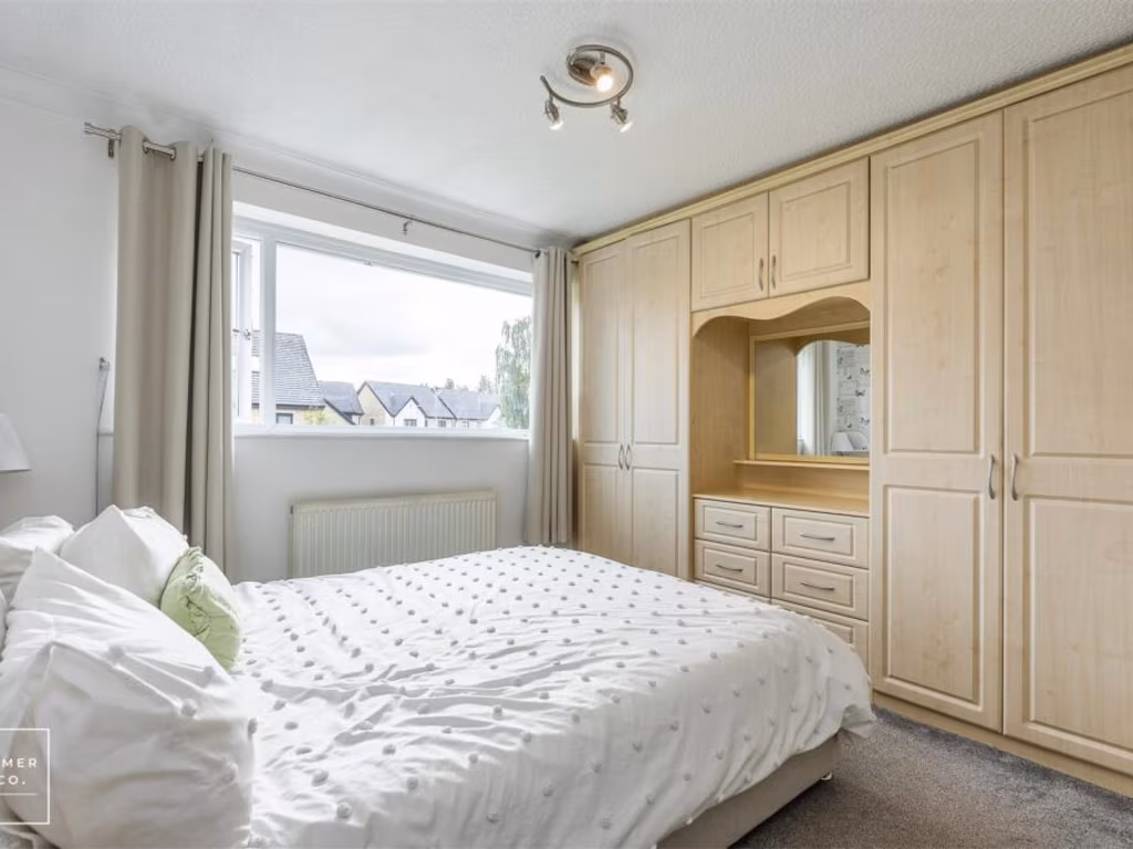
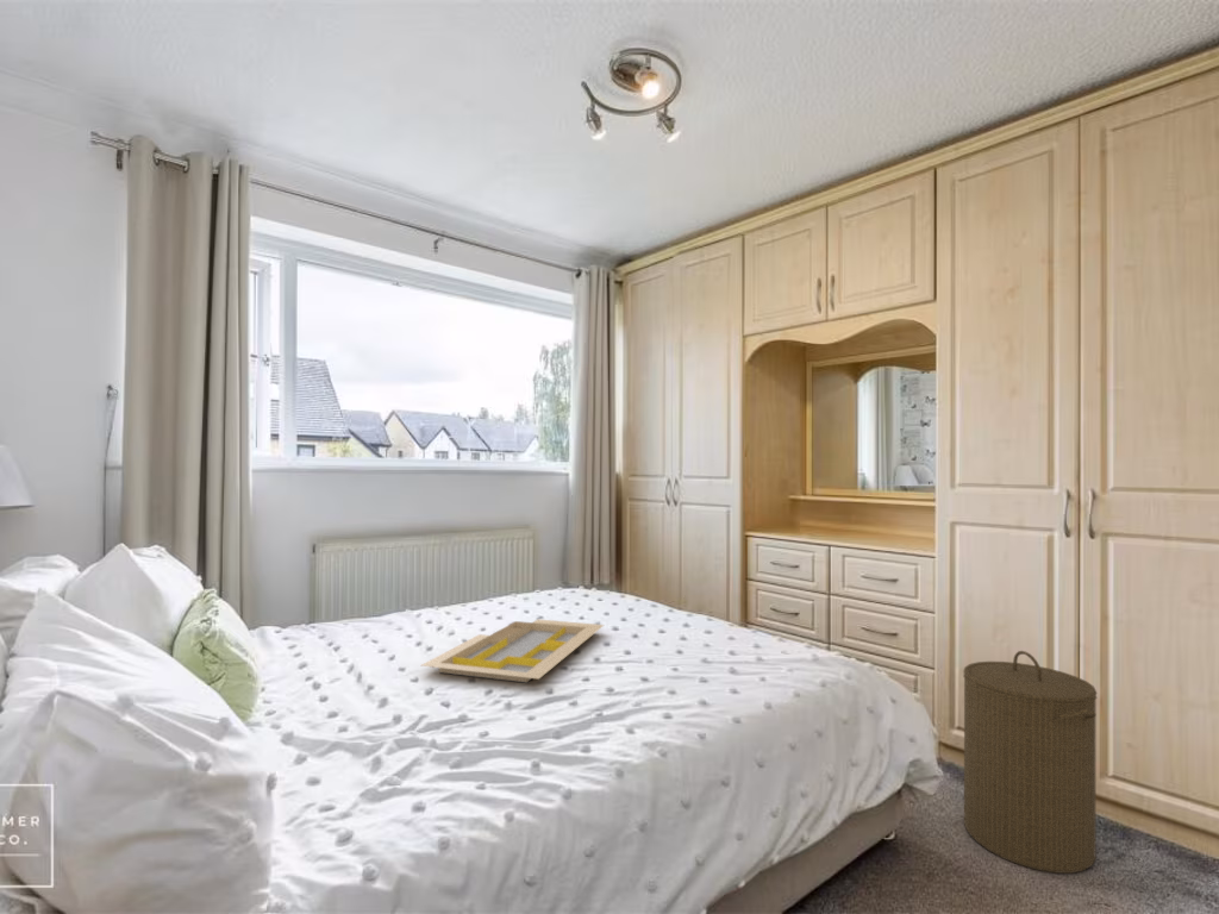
+ serving tray (523, 646)
+ laundry hamper (1026, 745)
